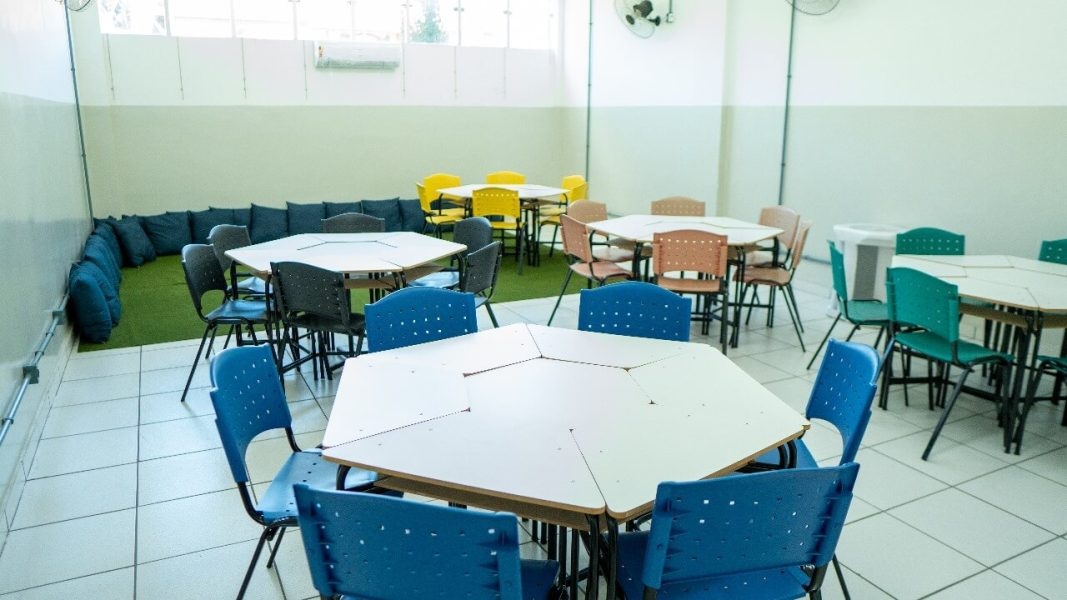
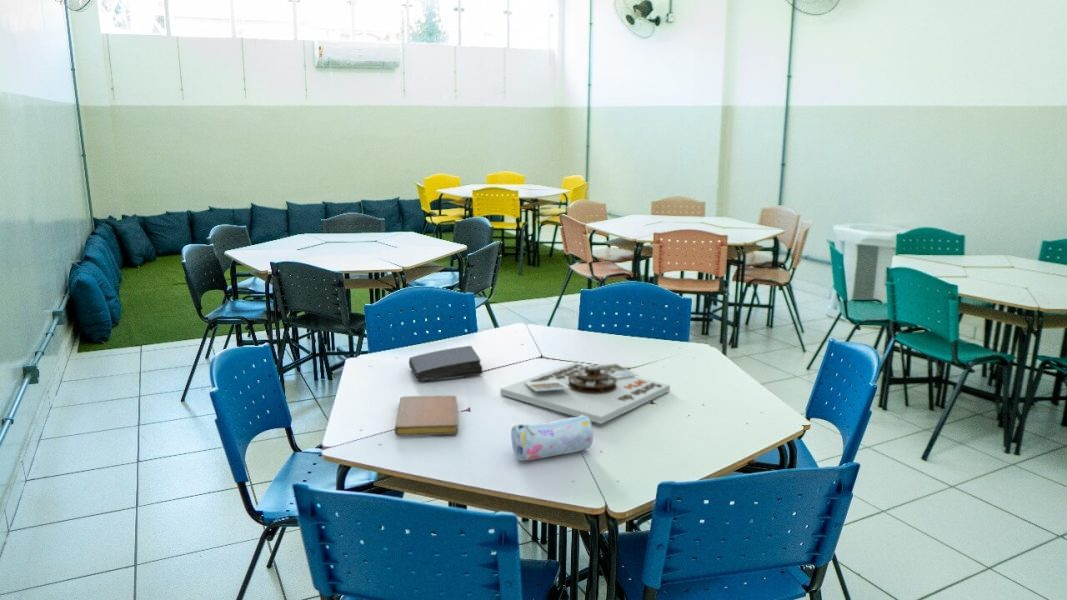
+ board game (592, 376)
+ book (445, 362)
+ pencil case (551, 436)
+ notebook (427, 414)
